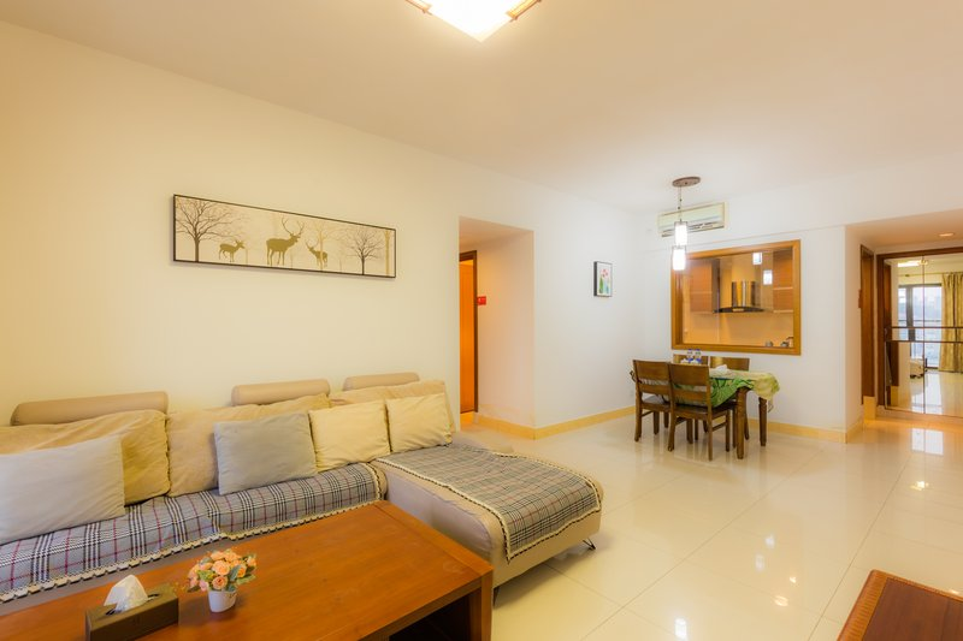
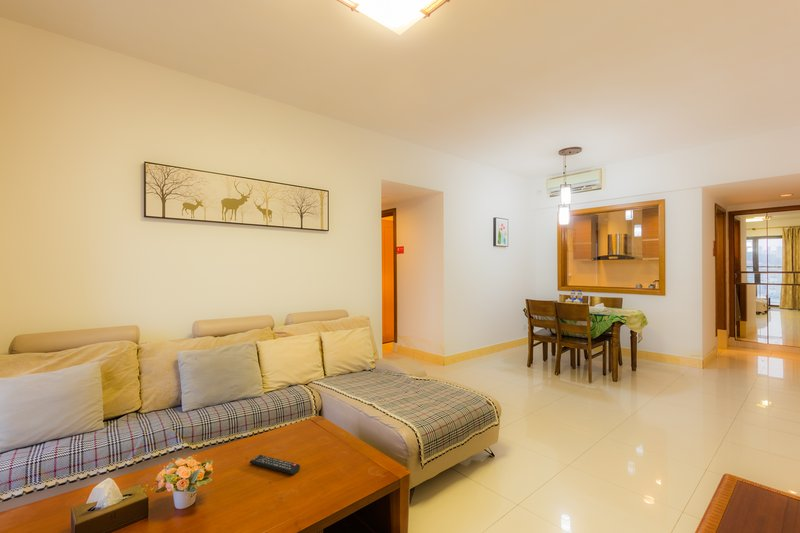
+ remote control (274, 464)
